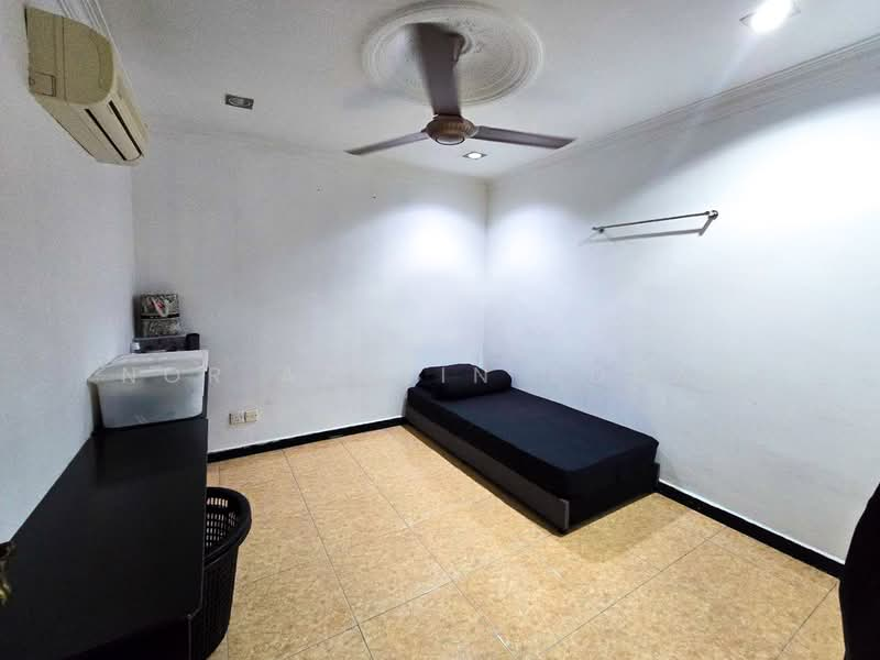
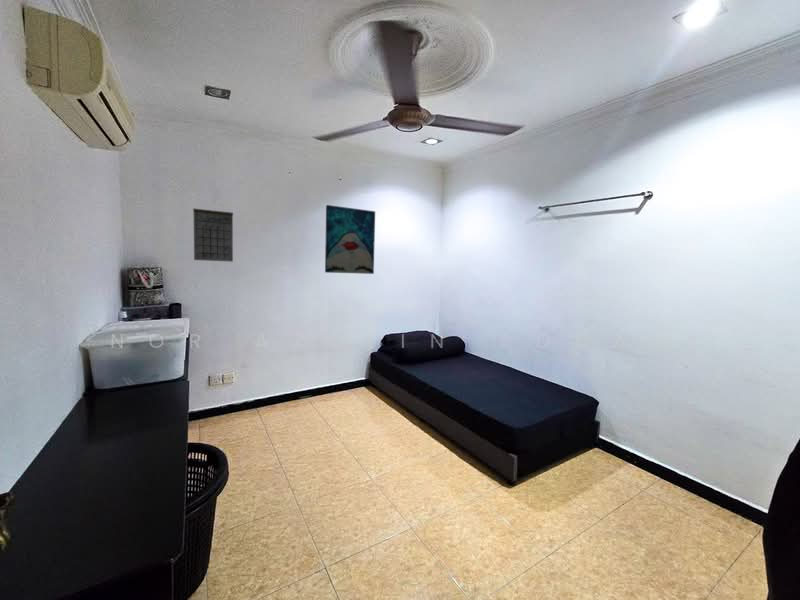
+ calendar (213, 229)
+ wall art (350, 241)
